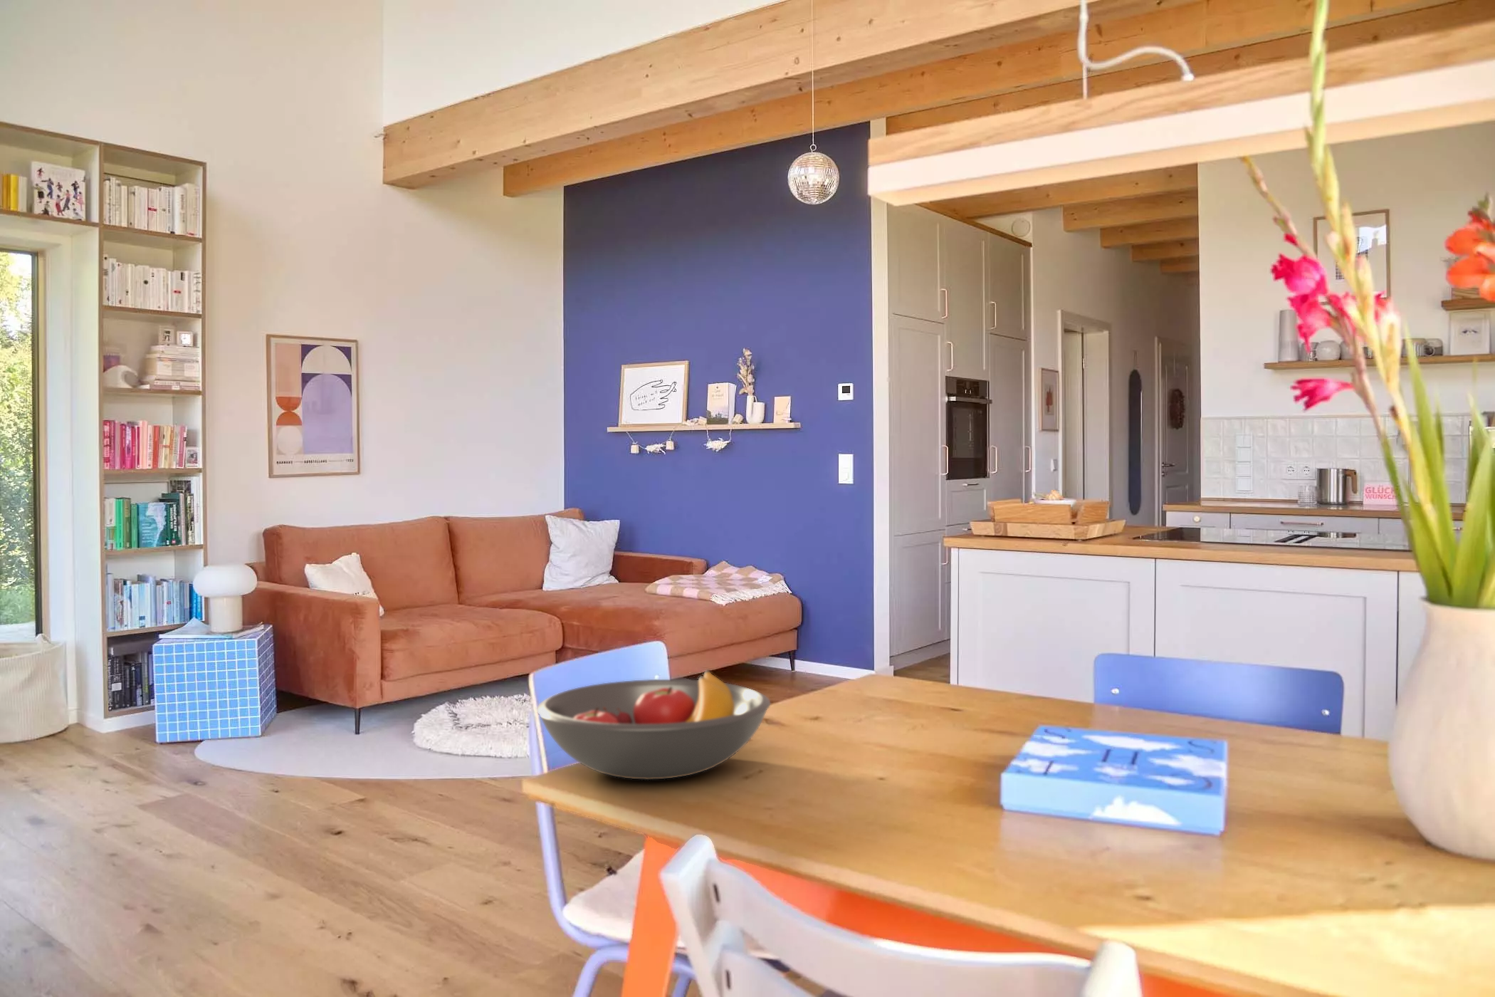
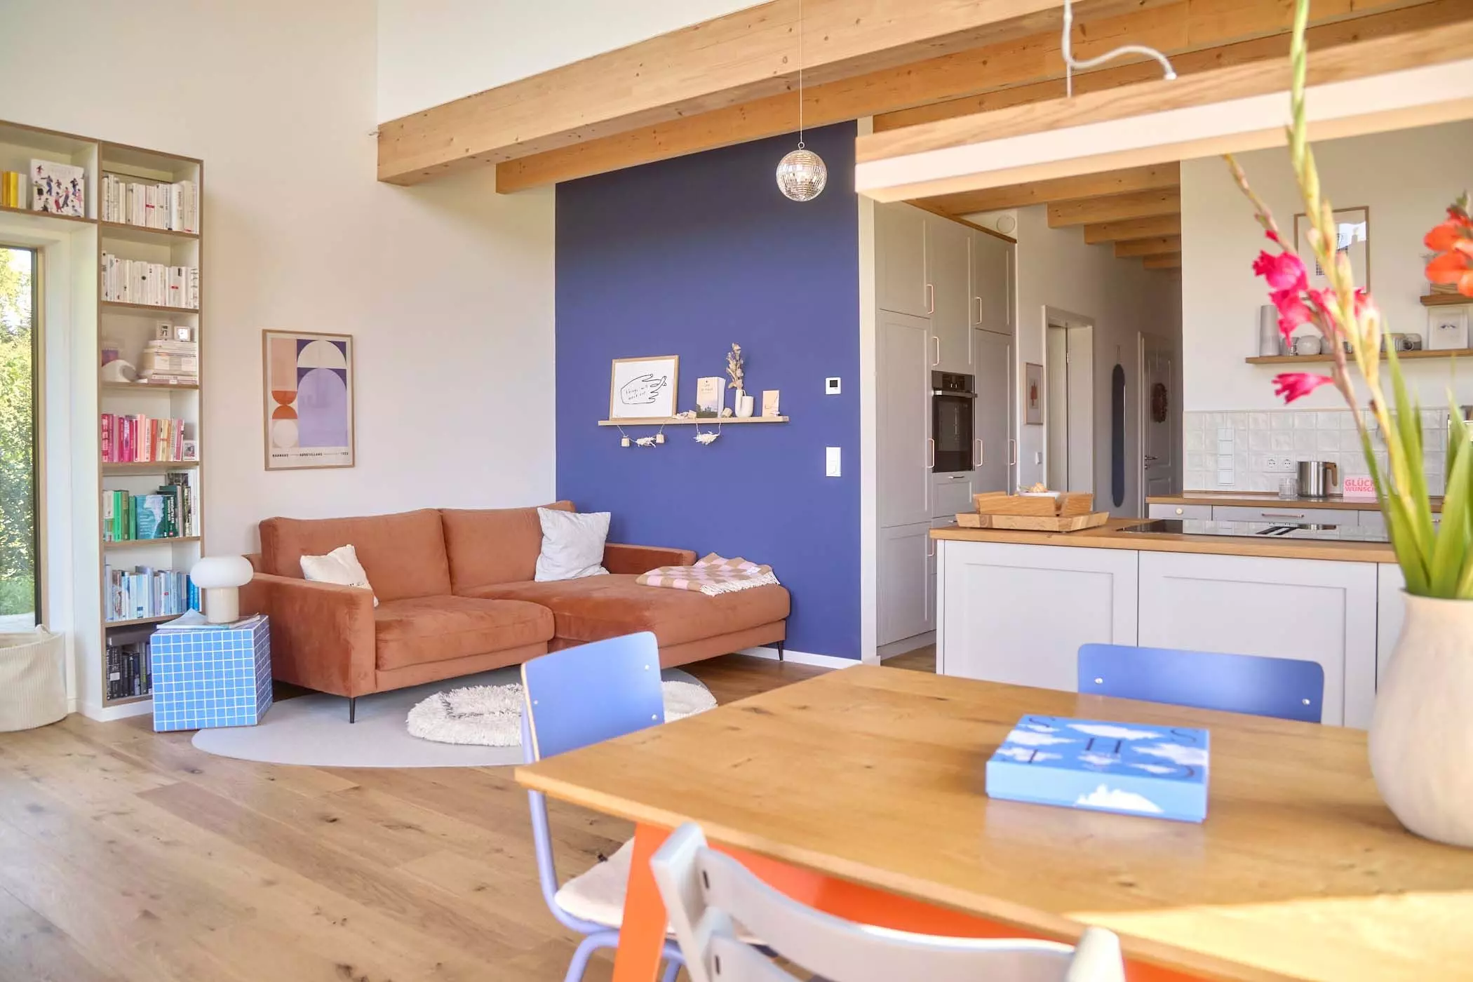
- fruit bowl (655, 725)
